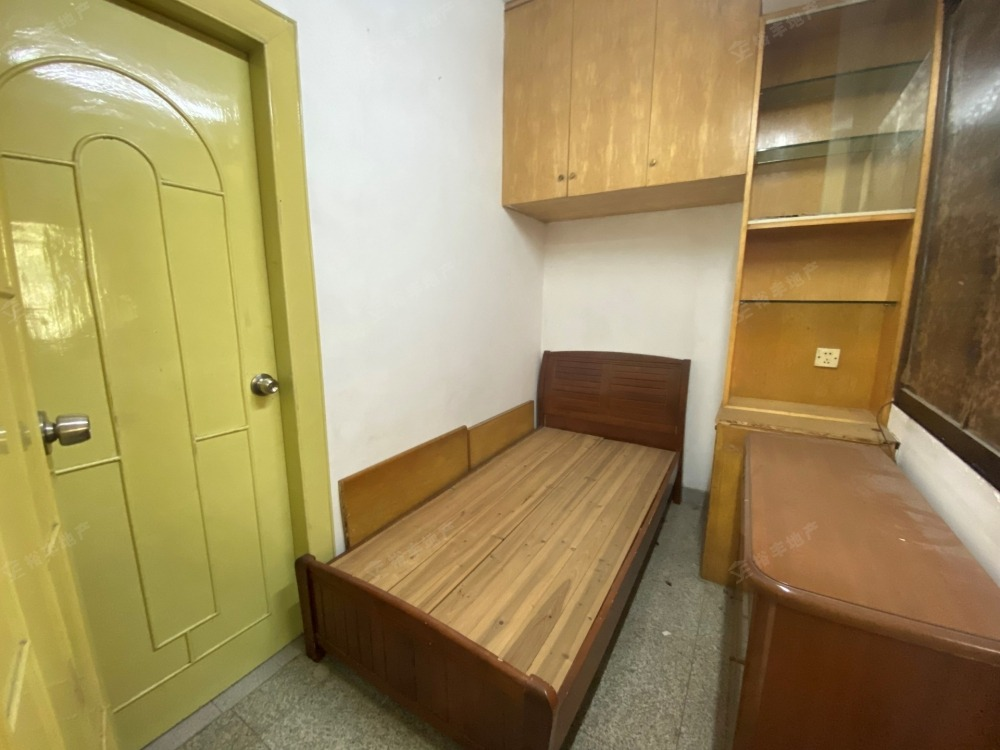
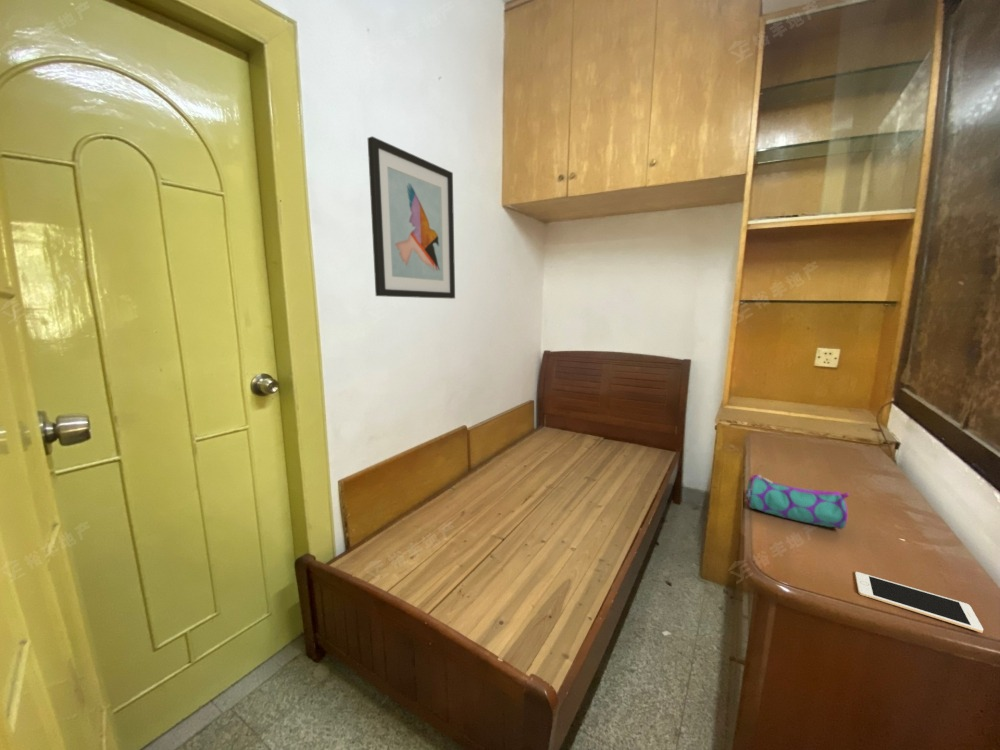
+ cell phone (912, 599)
+ pencil case (793, 500)
+ wall art (417, 229)
